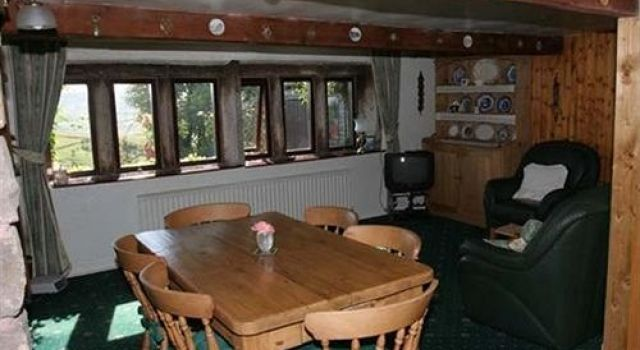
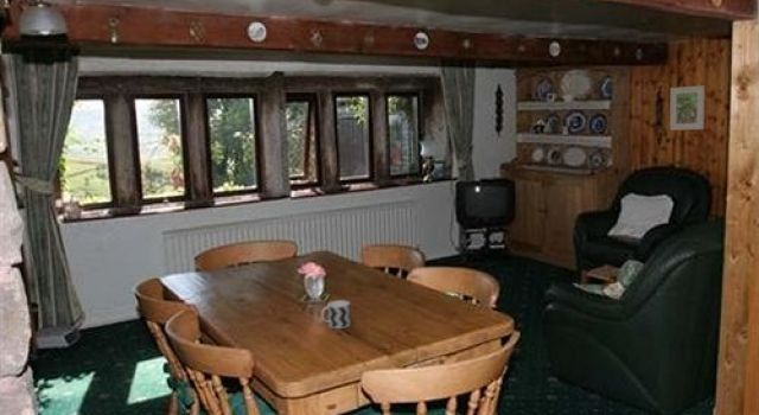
+ cup (334, 314)
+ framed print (687, 108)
